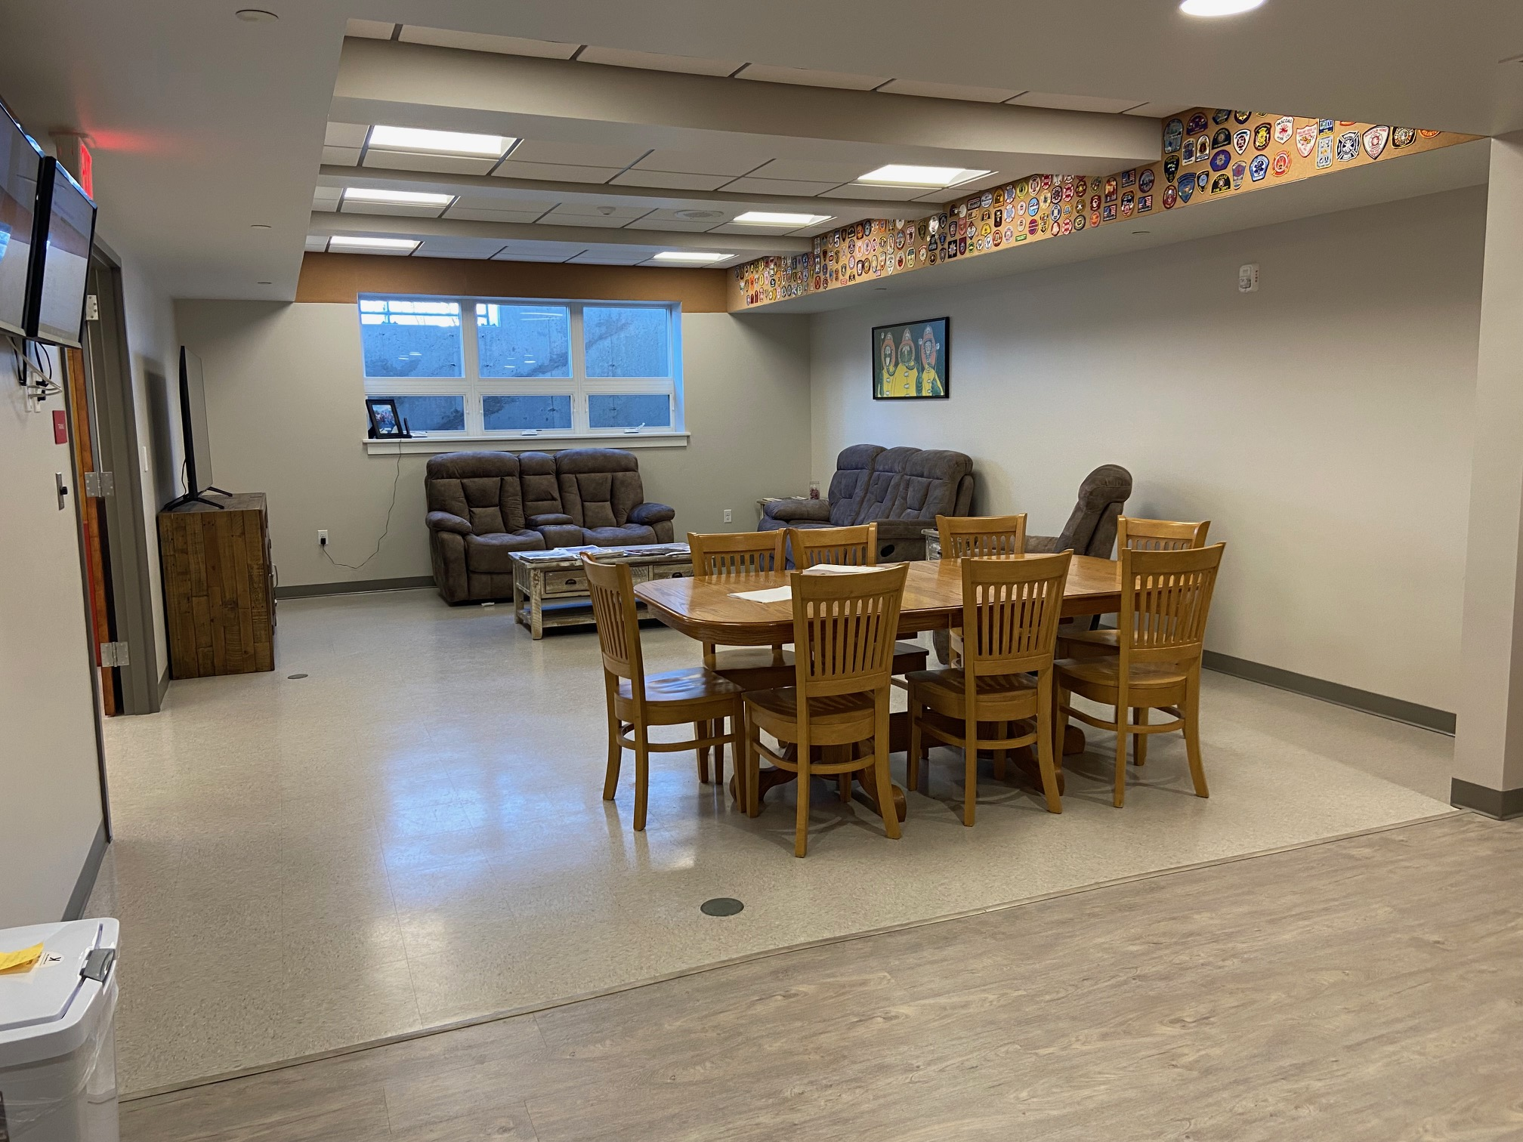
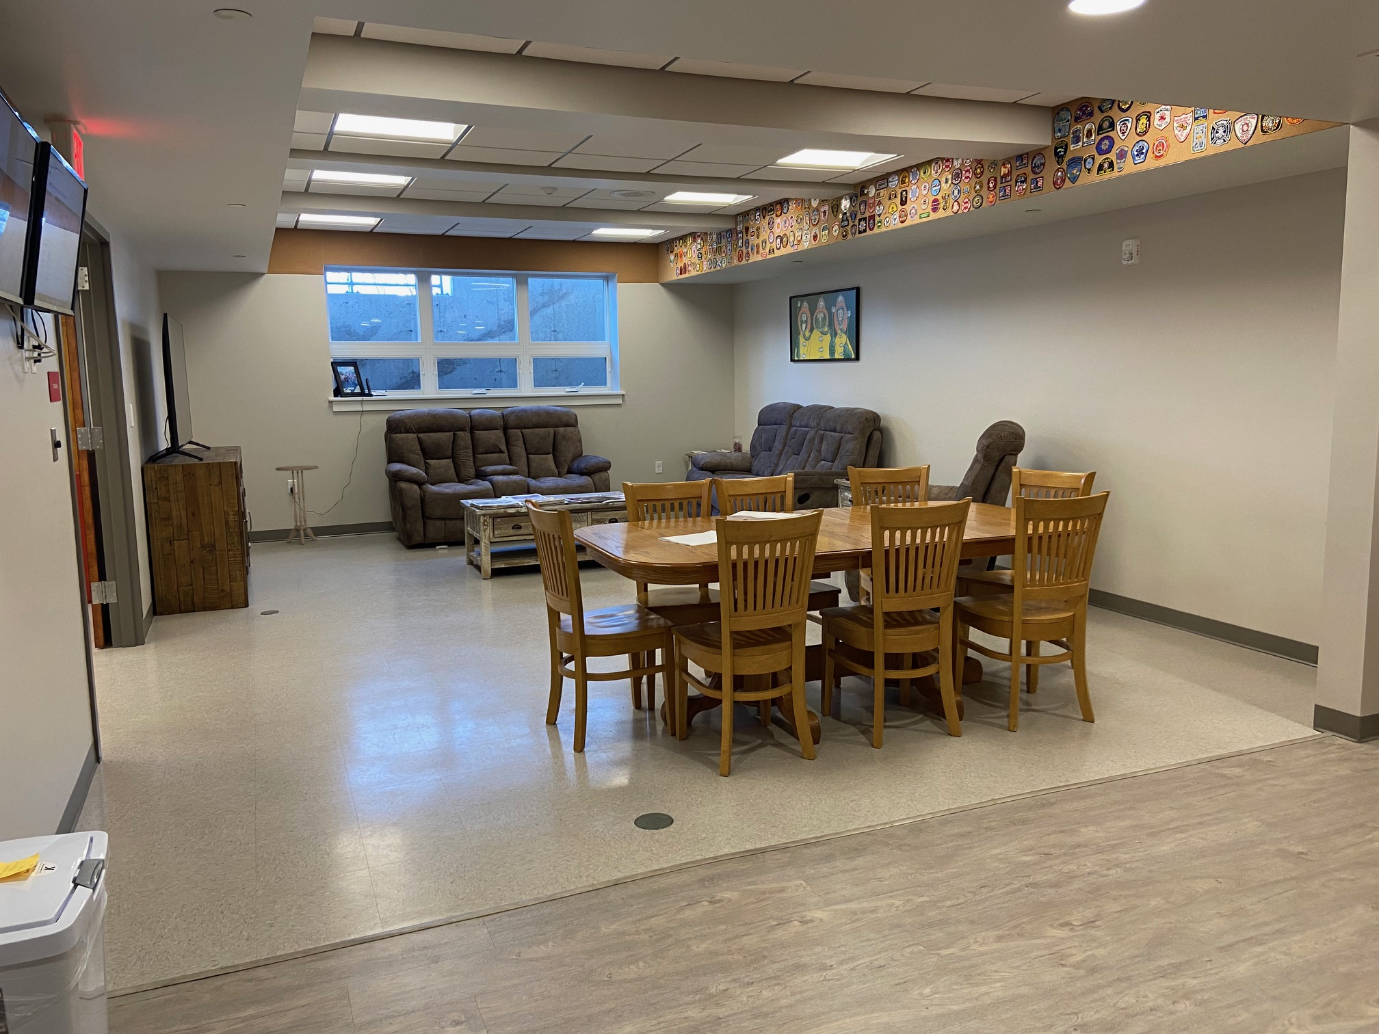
+ side table (300, 505)
